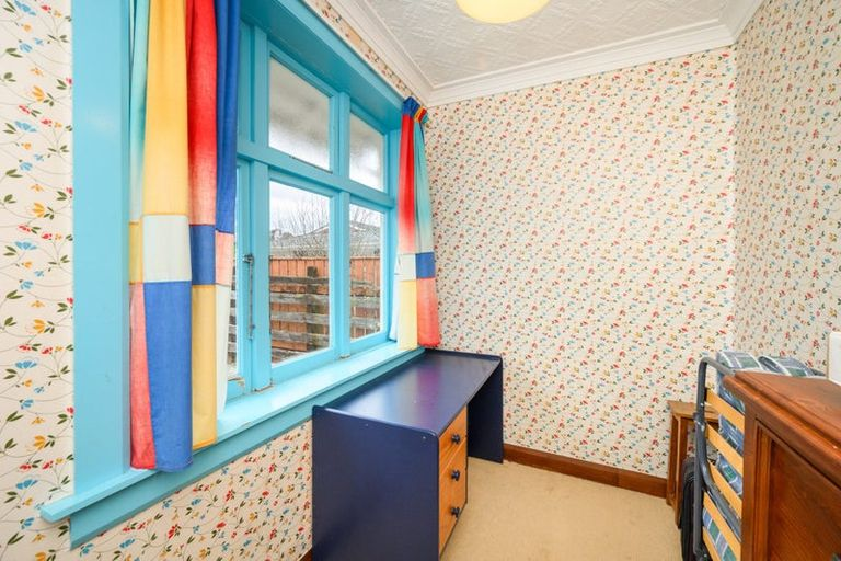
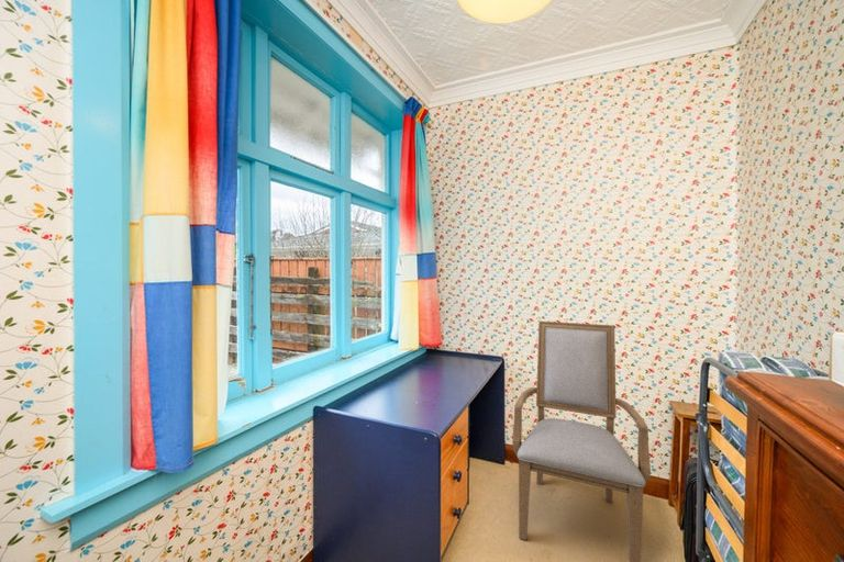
+ chair (575, 422)
